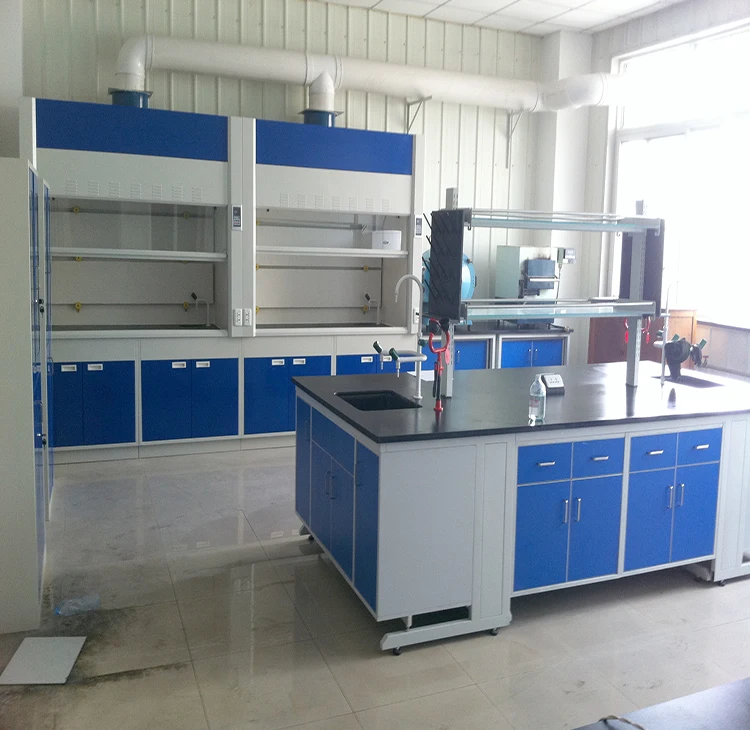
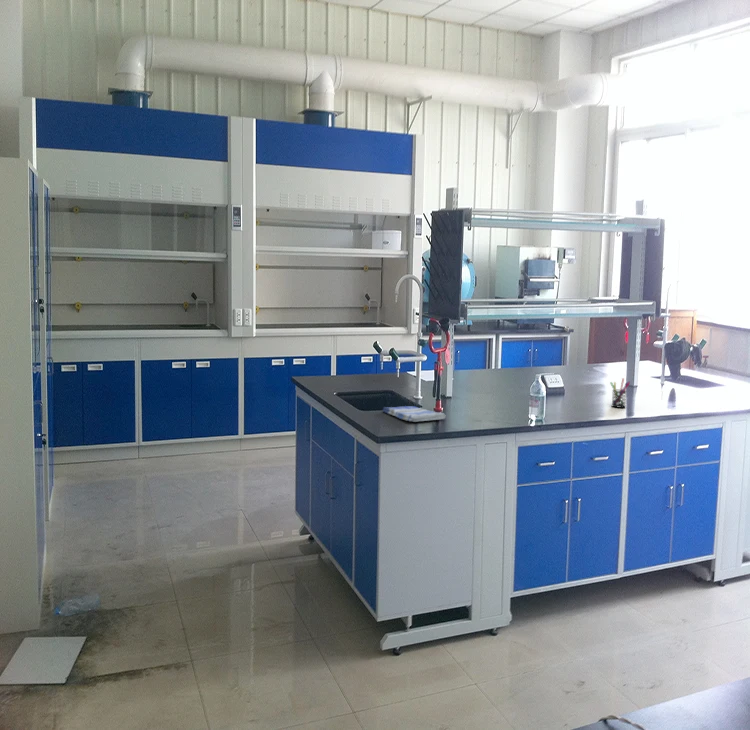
+ dish towel (413, 412)
+ pen holder (618, 392)
